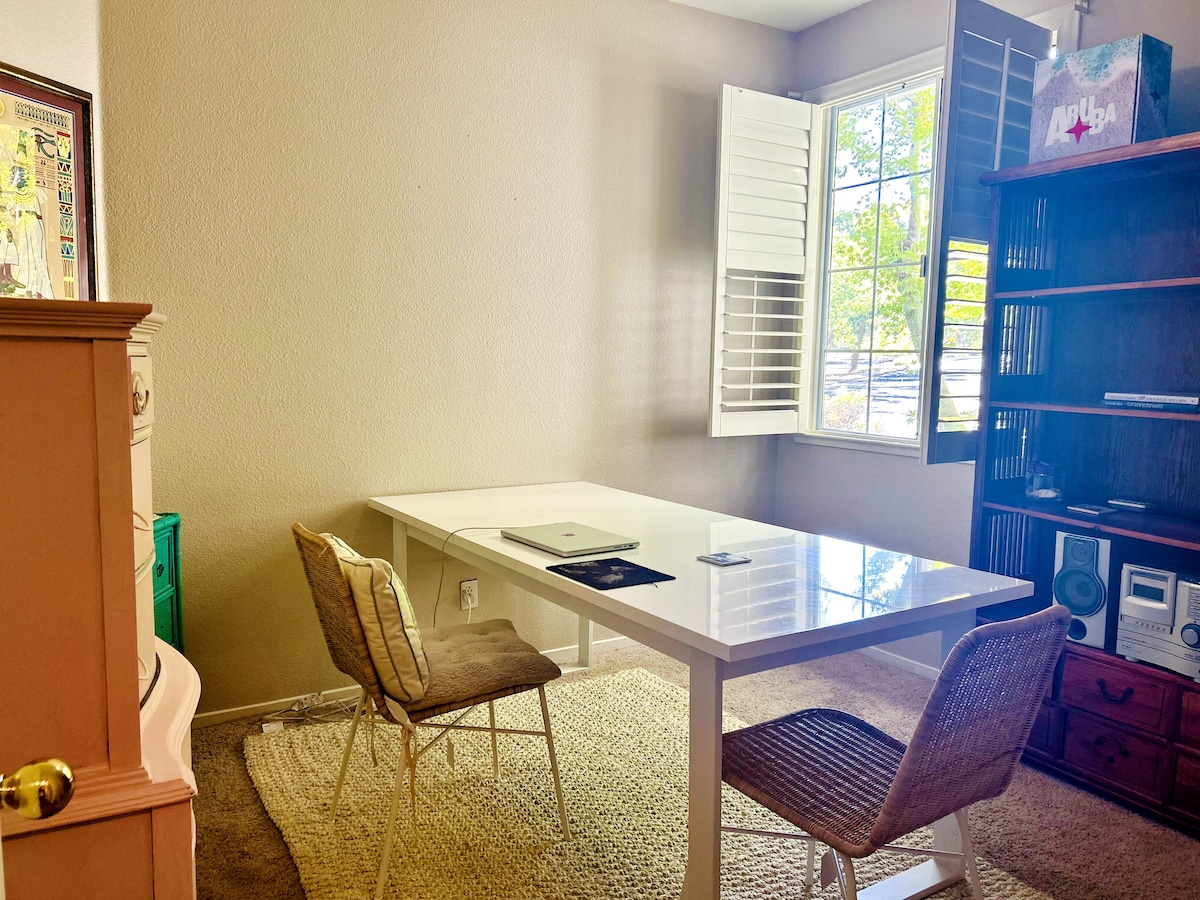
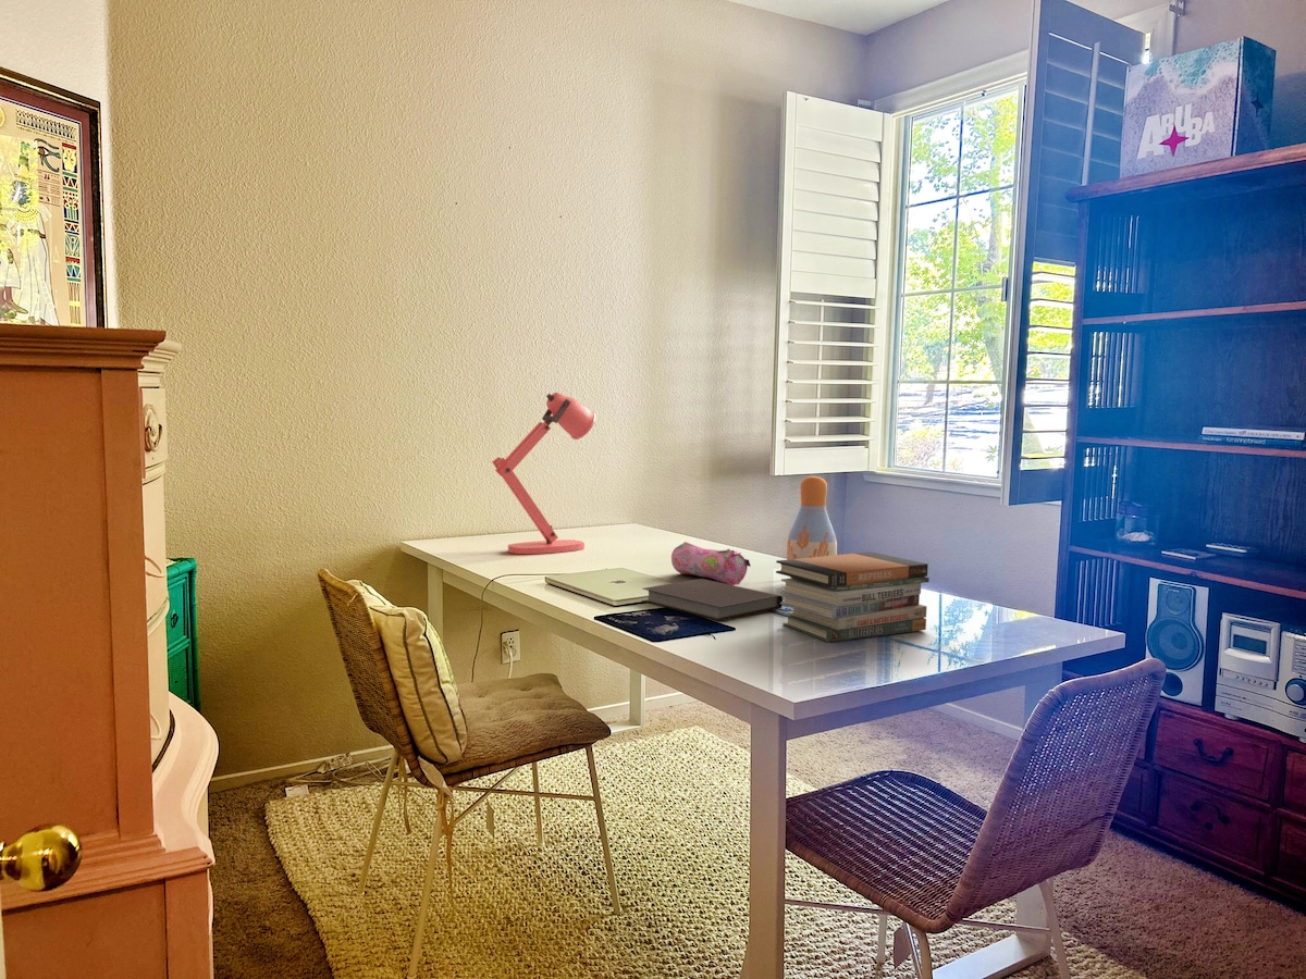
+ book stack (851, 595)
+ pencil case (709, 561)
+ vase (812, 531)
+ desk lamp (527, 454)
+ notebook (711, 597)
